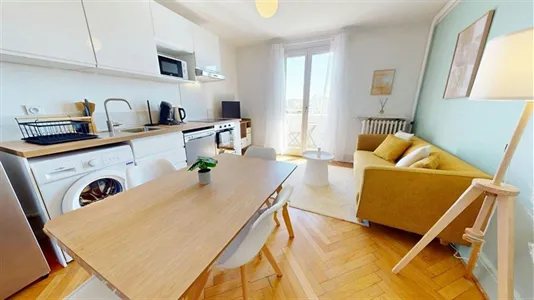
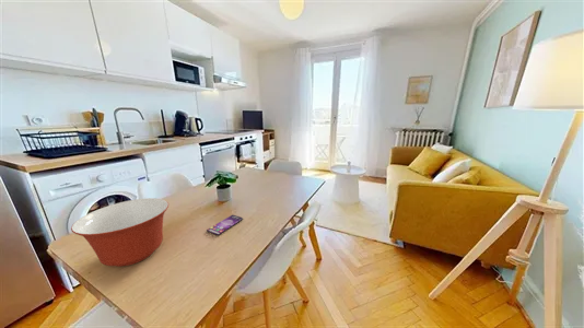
+ smartphone (225, 224)
+ mixing bowl (130, 233)
